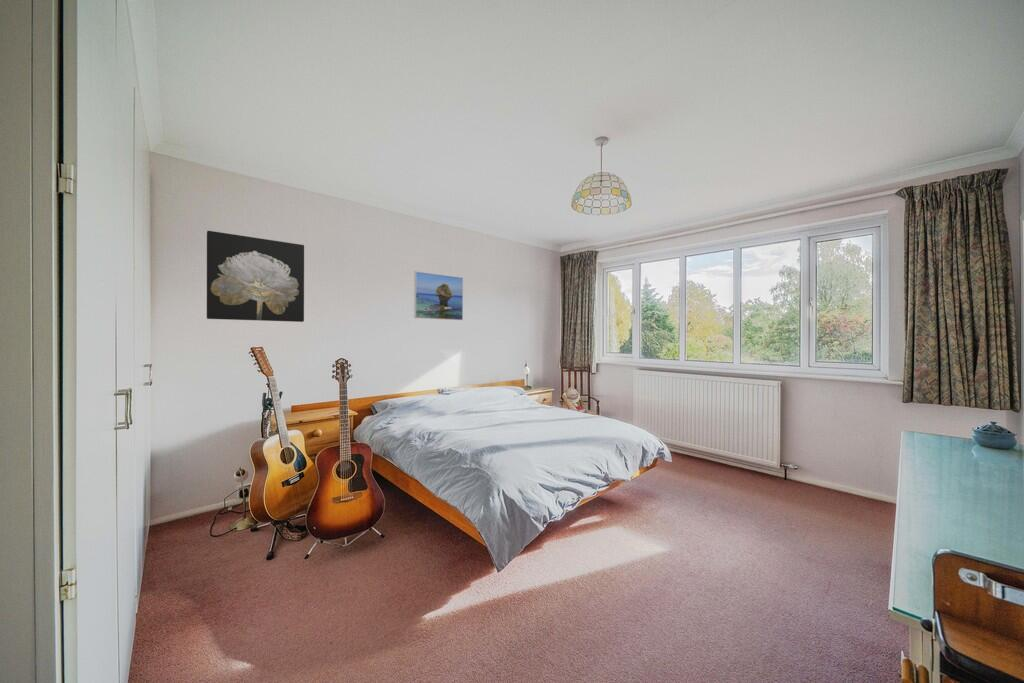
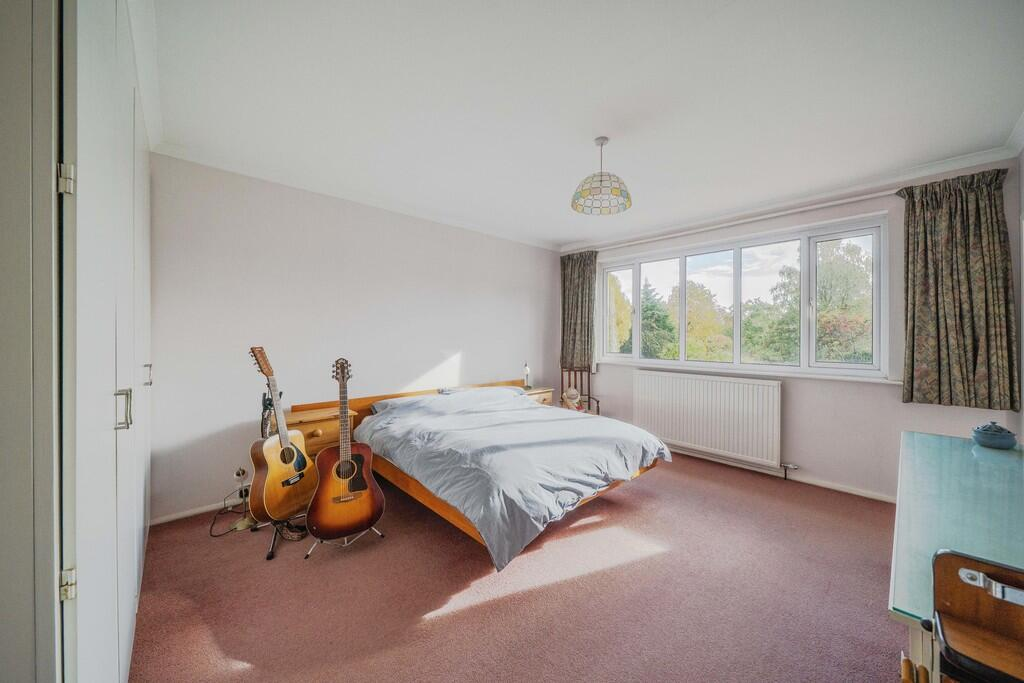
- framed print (439, 297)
- wall art (258, 279)
